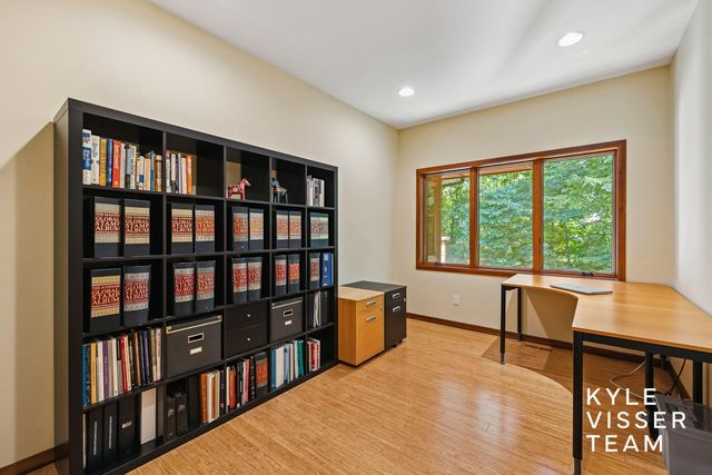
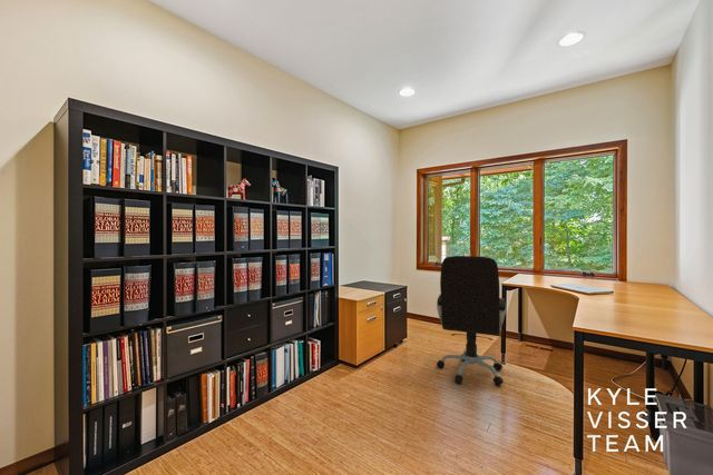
+ office chair (469, 314)
